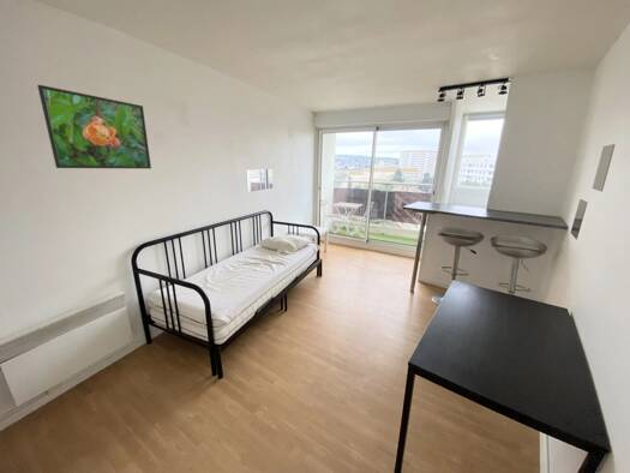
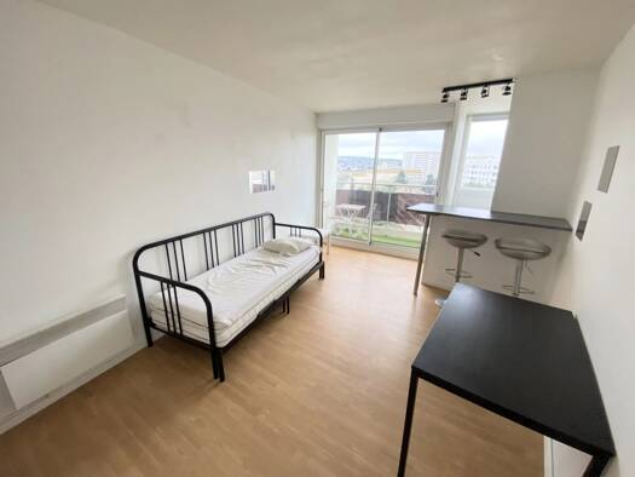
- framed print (103, 133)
